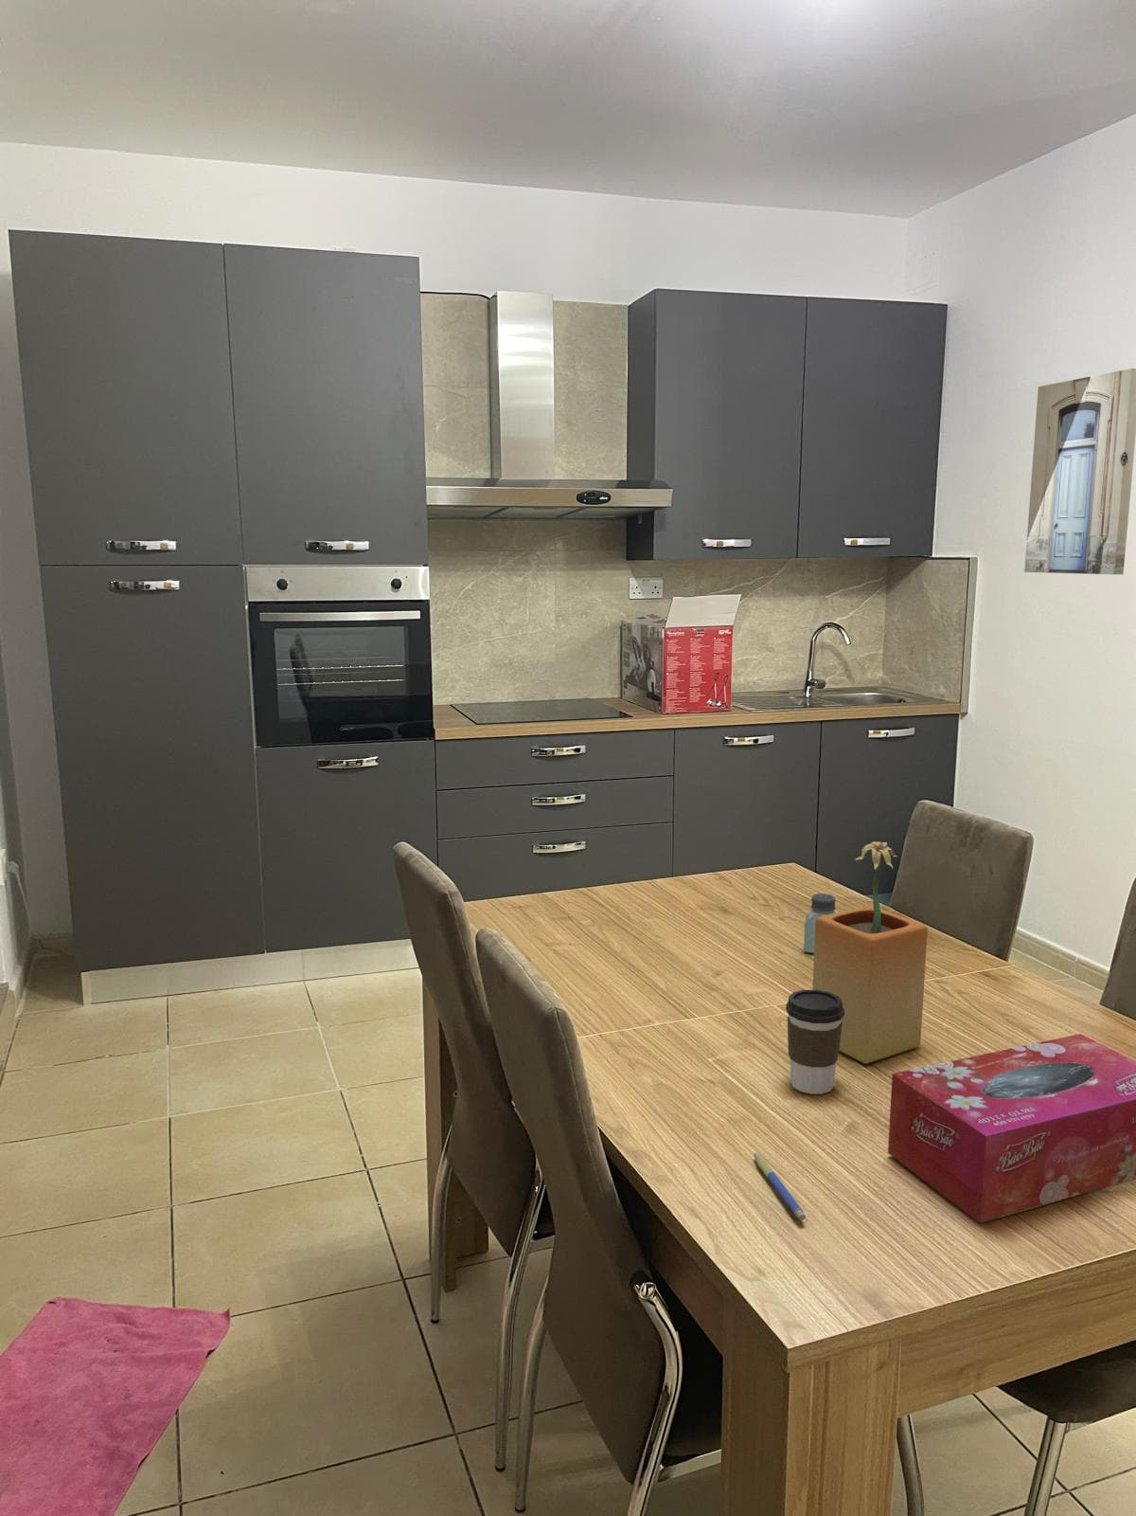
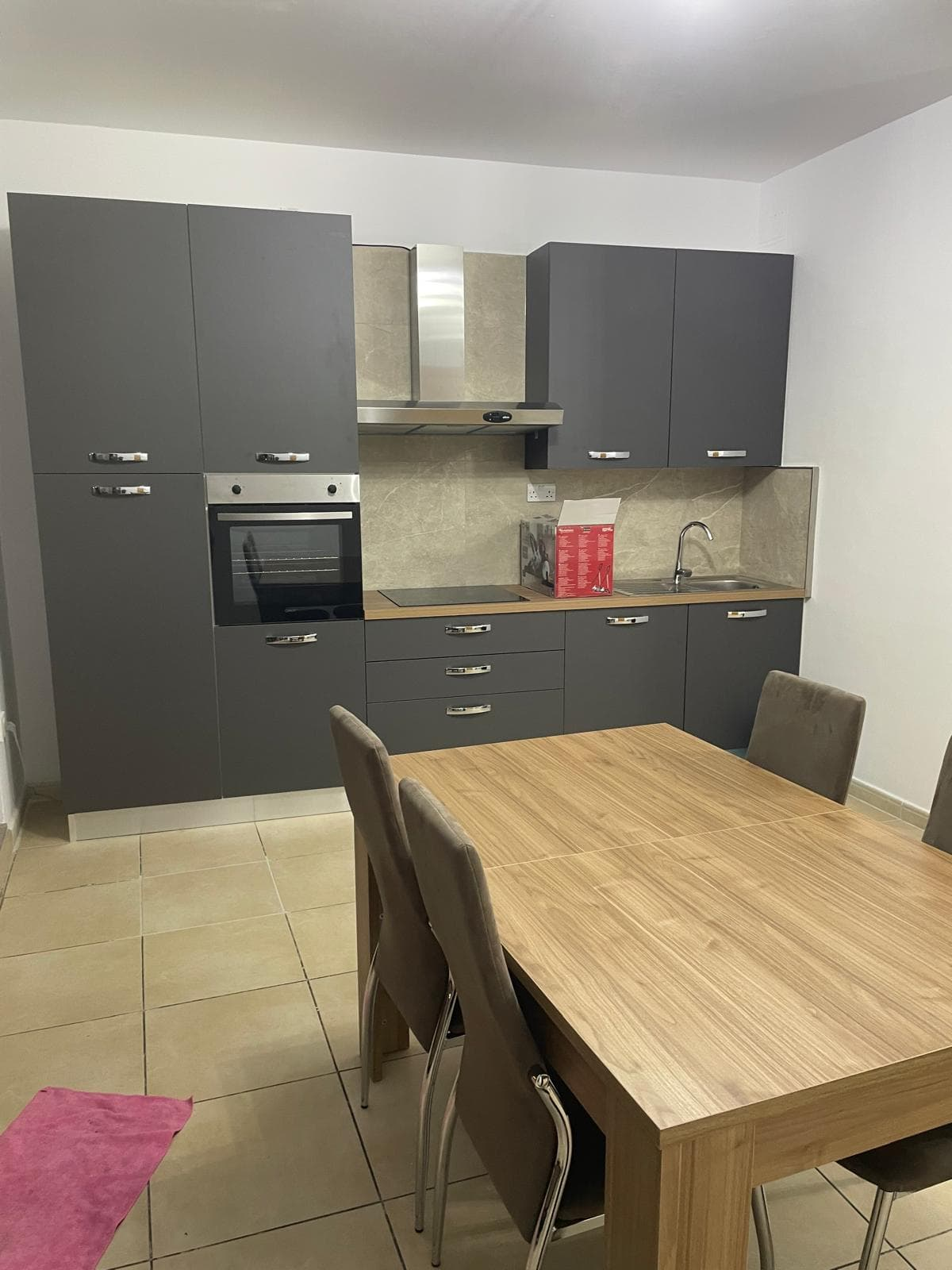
- coffee cup (813, 1042)
- wall art (1079, 476)
- tissue box (1035, 1120)
- pen (777, 1183)
- saltshaker (815, 922)
- potted plant (870, 943)
